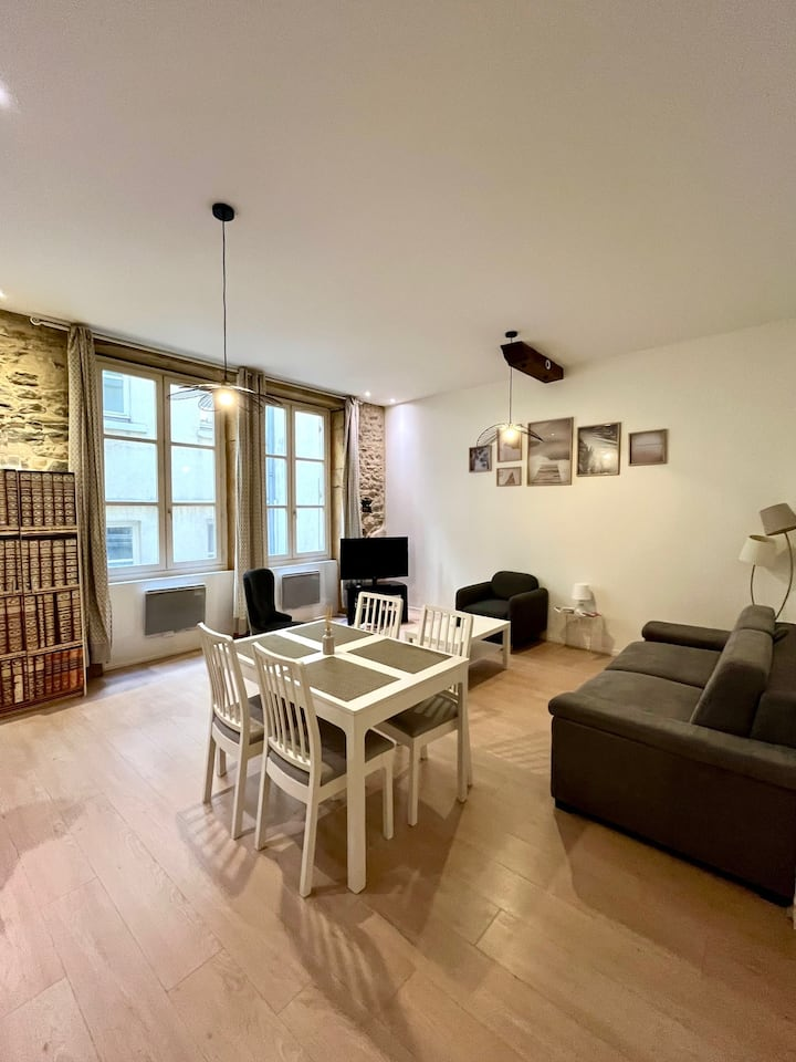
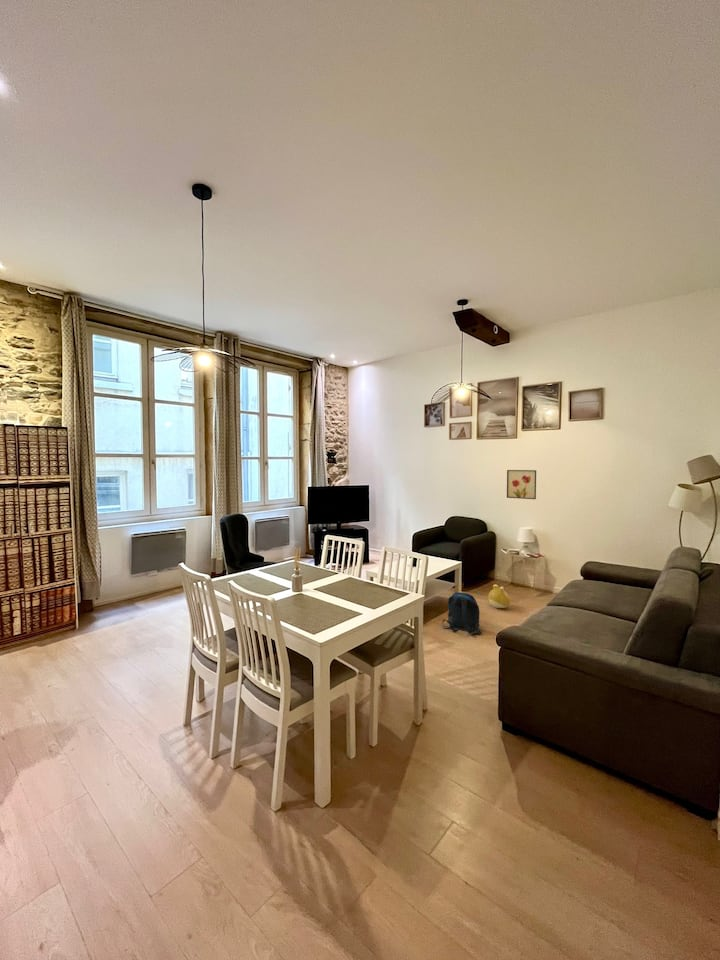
+ plush toy (498, 596)
+ backpack (462, 612)
+ wall art (521, 484)
